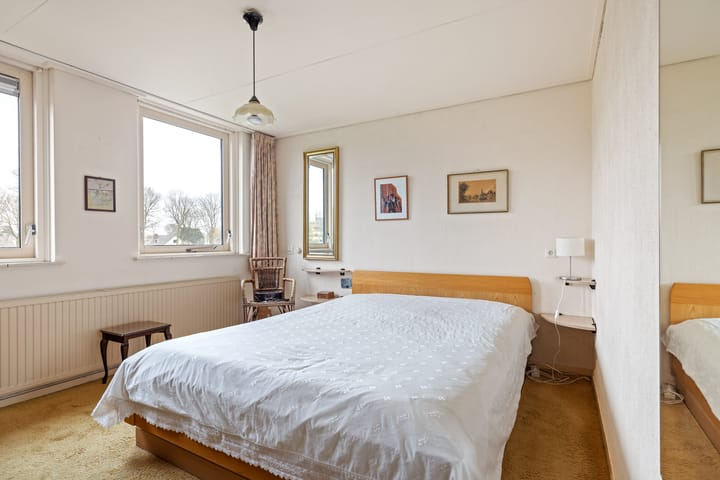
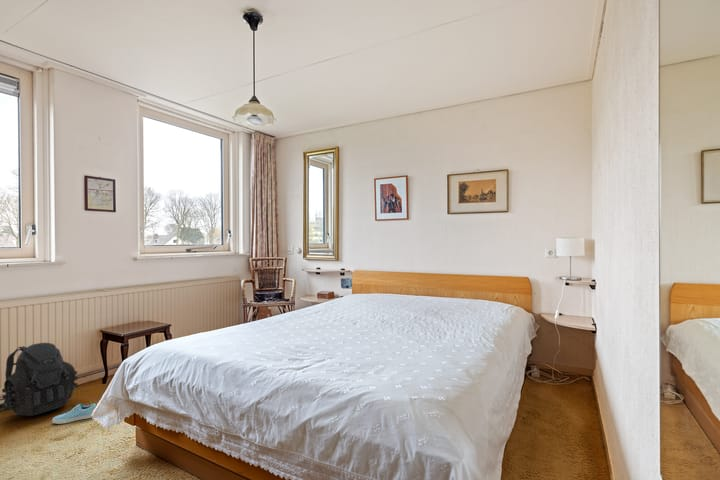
+ backpack (37, 376)
+ sneaker (75, 411)
